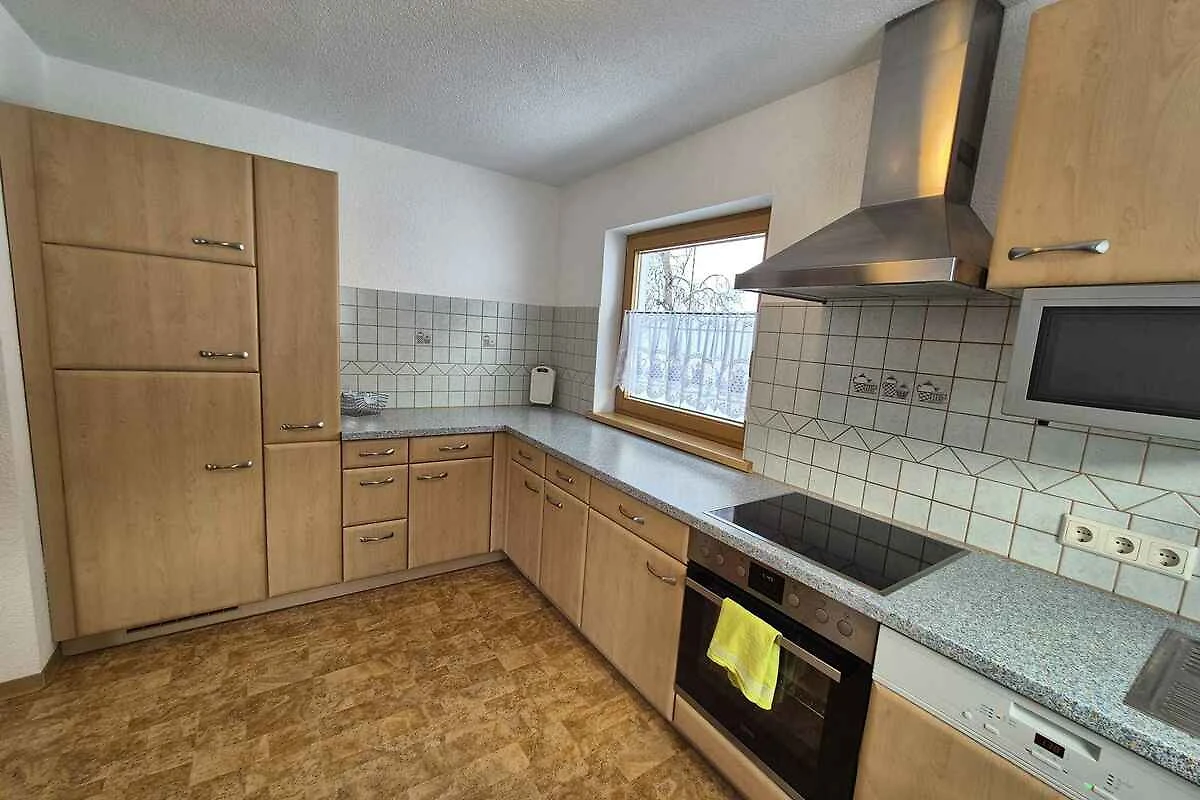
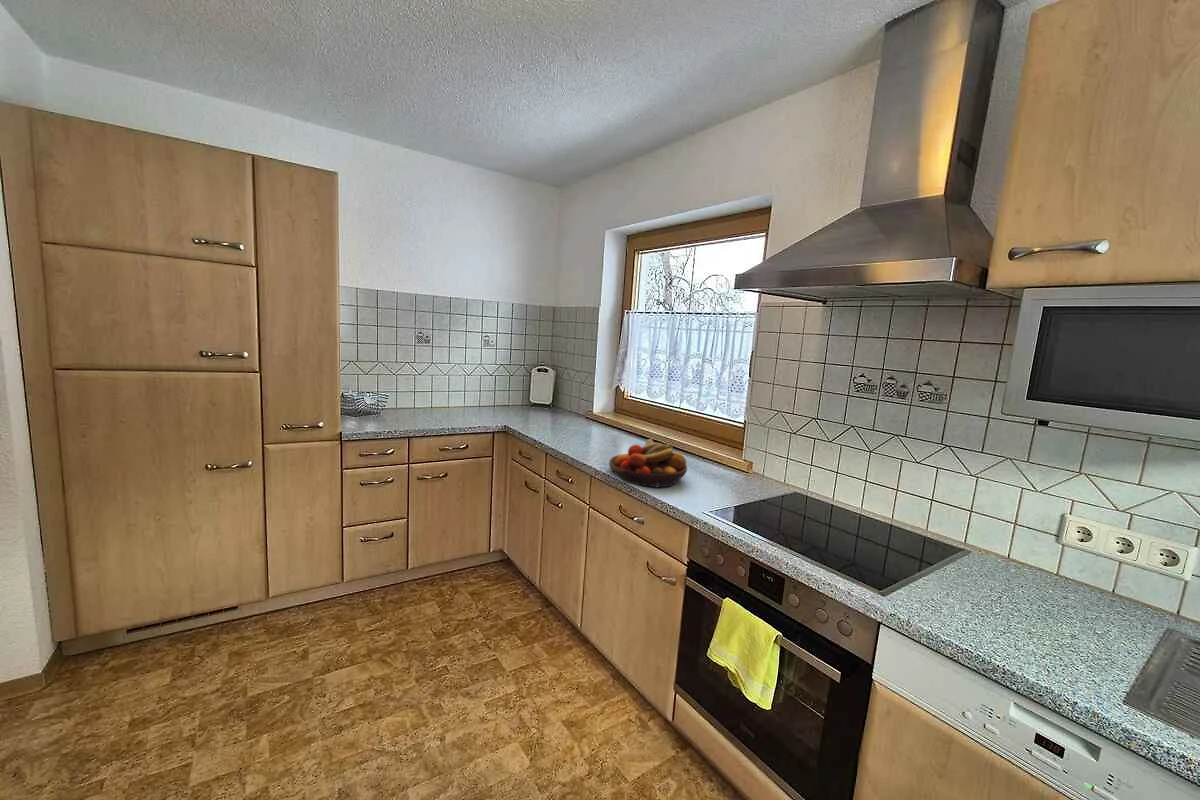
+ fruit bowl (647, 459)
